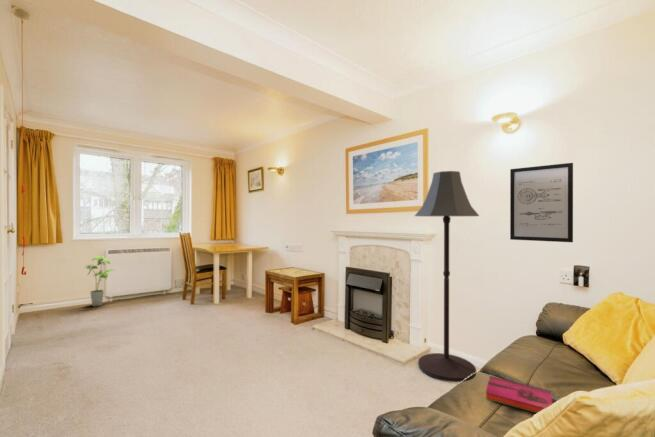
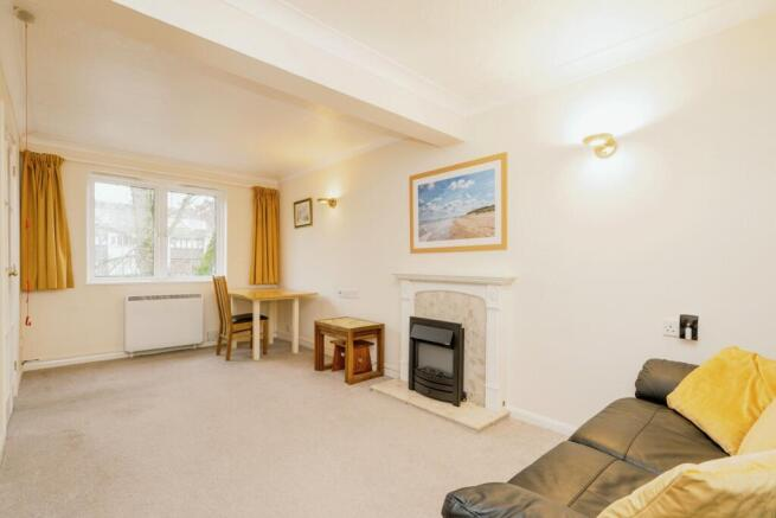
- wall art (539, 203)
- floor lamp (446, 270)
- hardback book (518, 394)
- house plant (100, 280)
